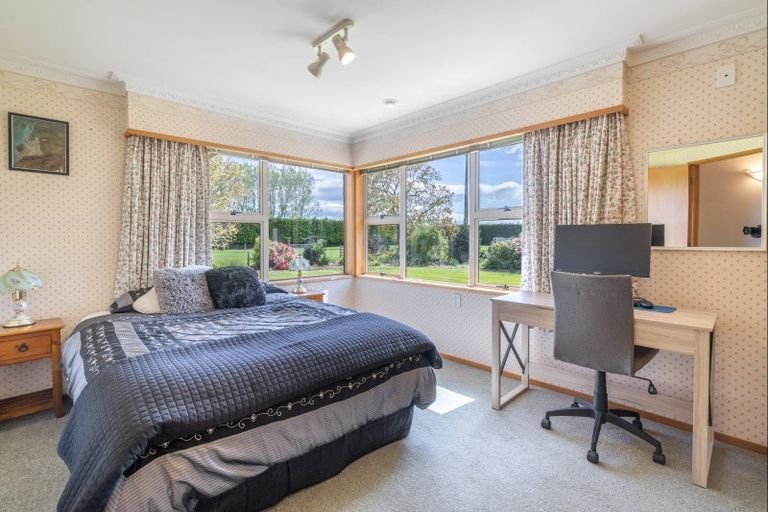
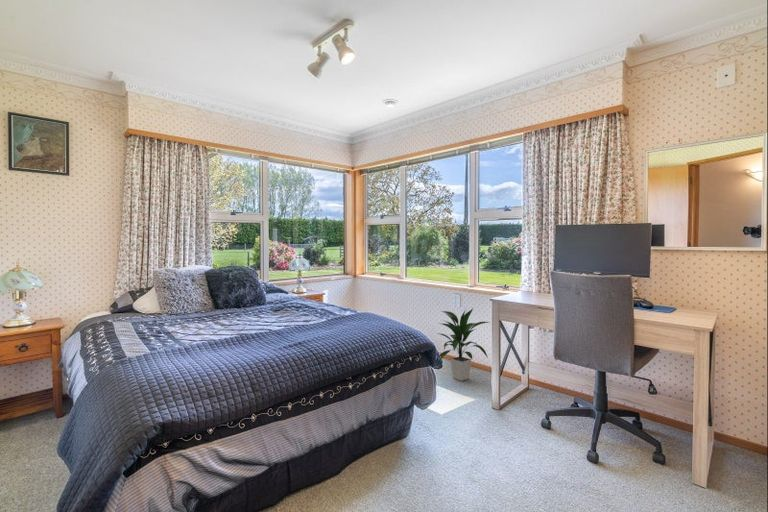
+ indoor plant (458, 342)
